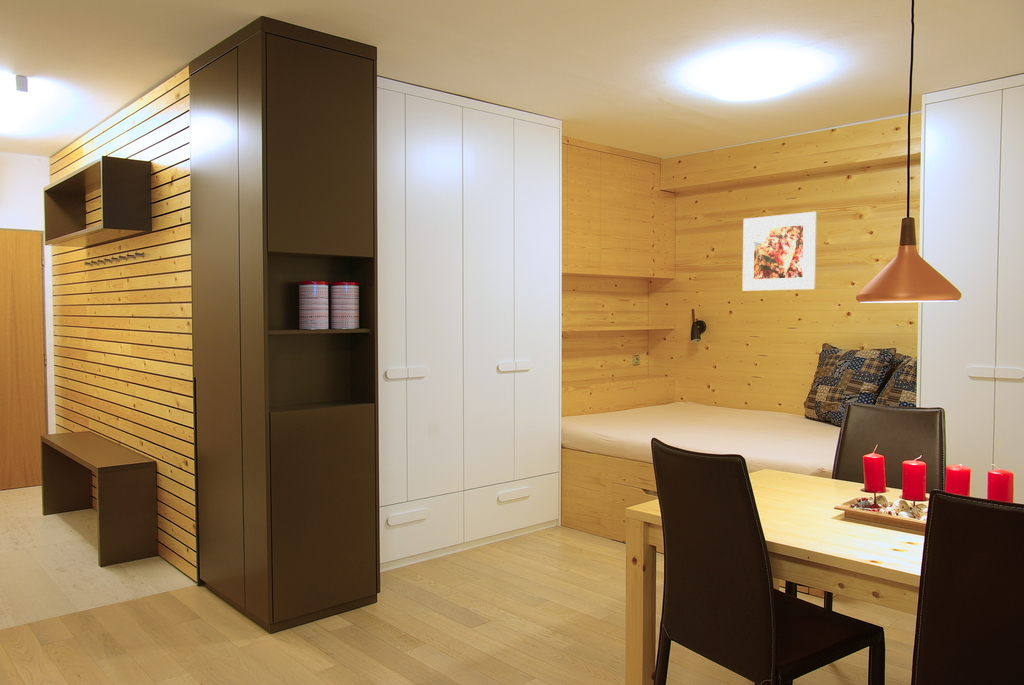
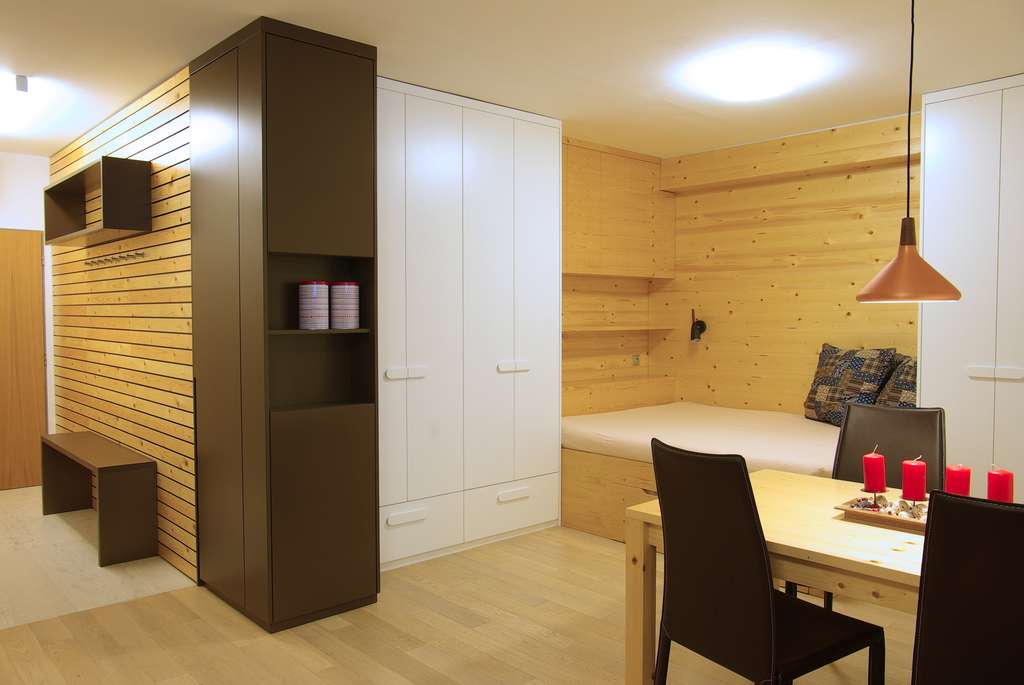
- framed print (778, 252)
